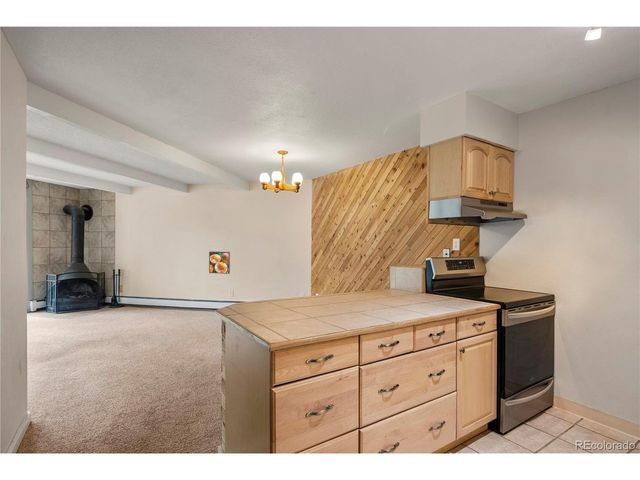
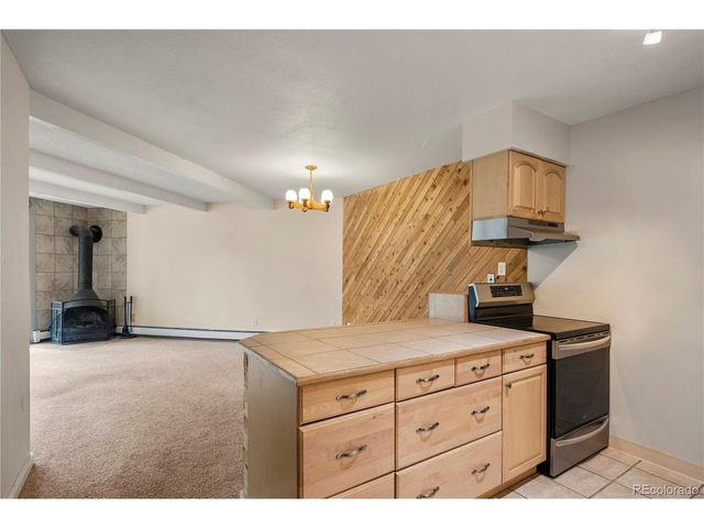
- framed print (219, 262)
